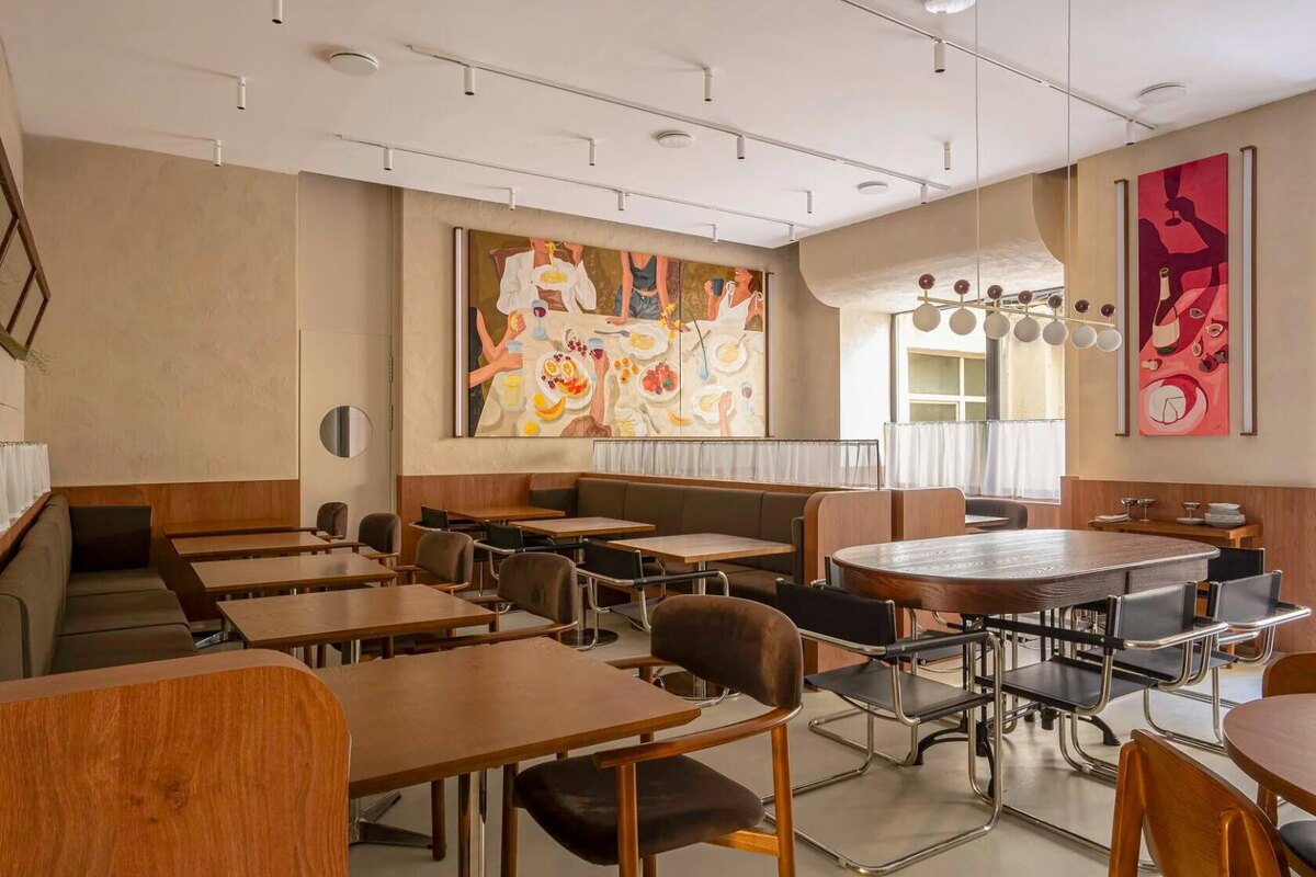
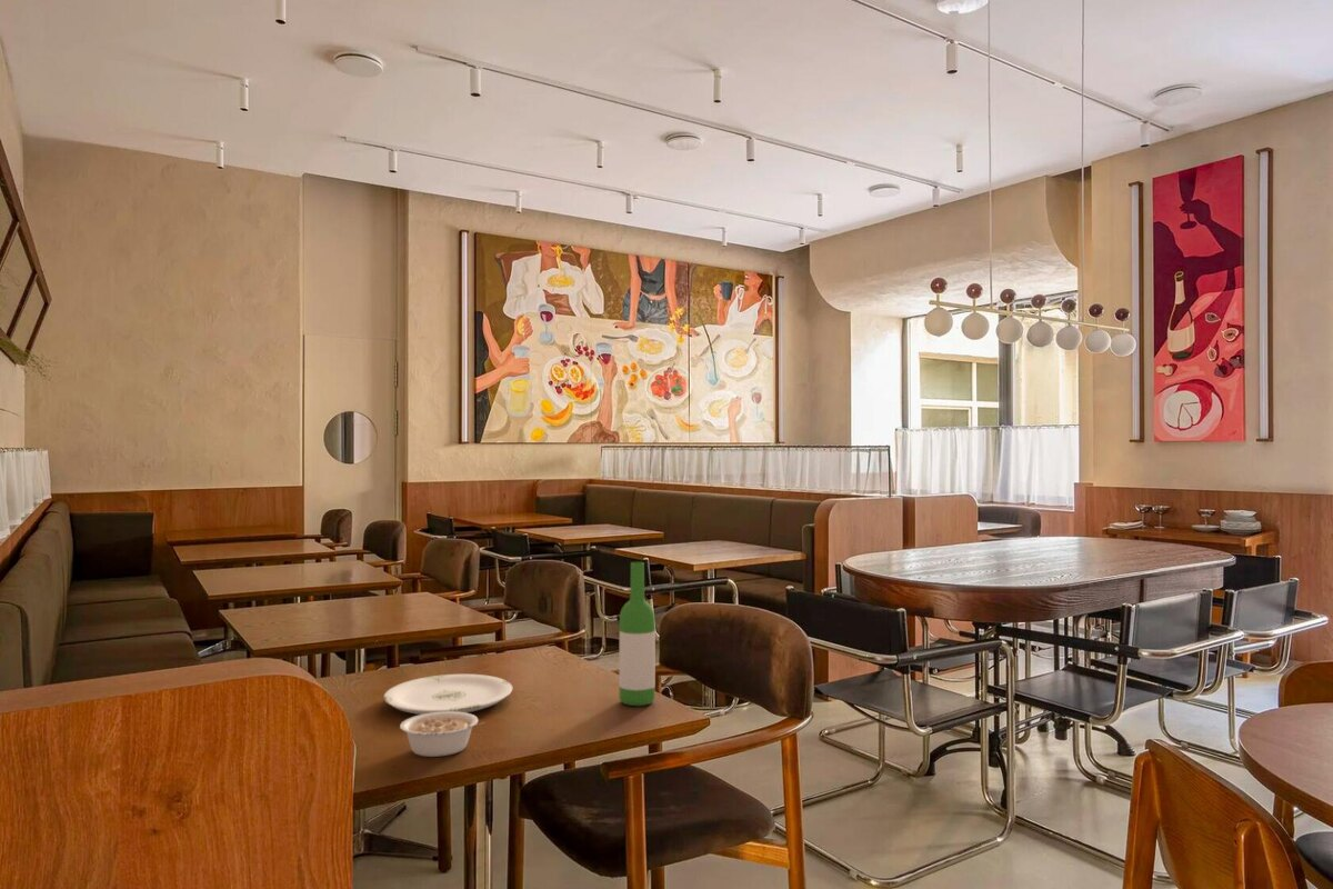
+ legume (442, 732)
+ wine bottle (637, 631)
+ plate (449, 696)
